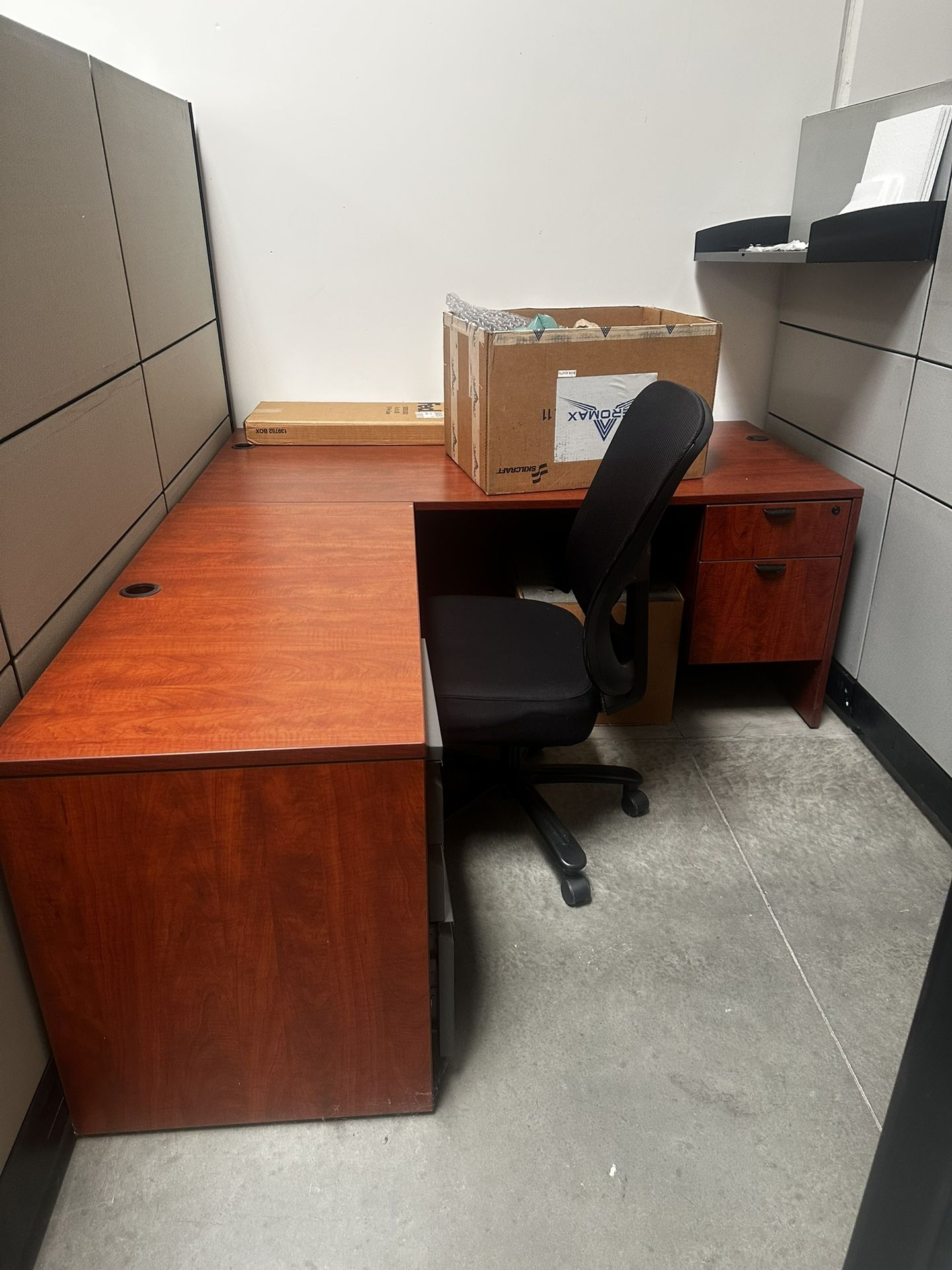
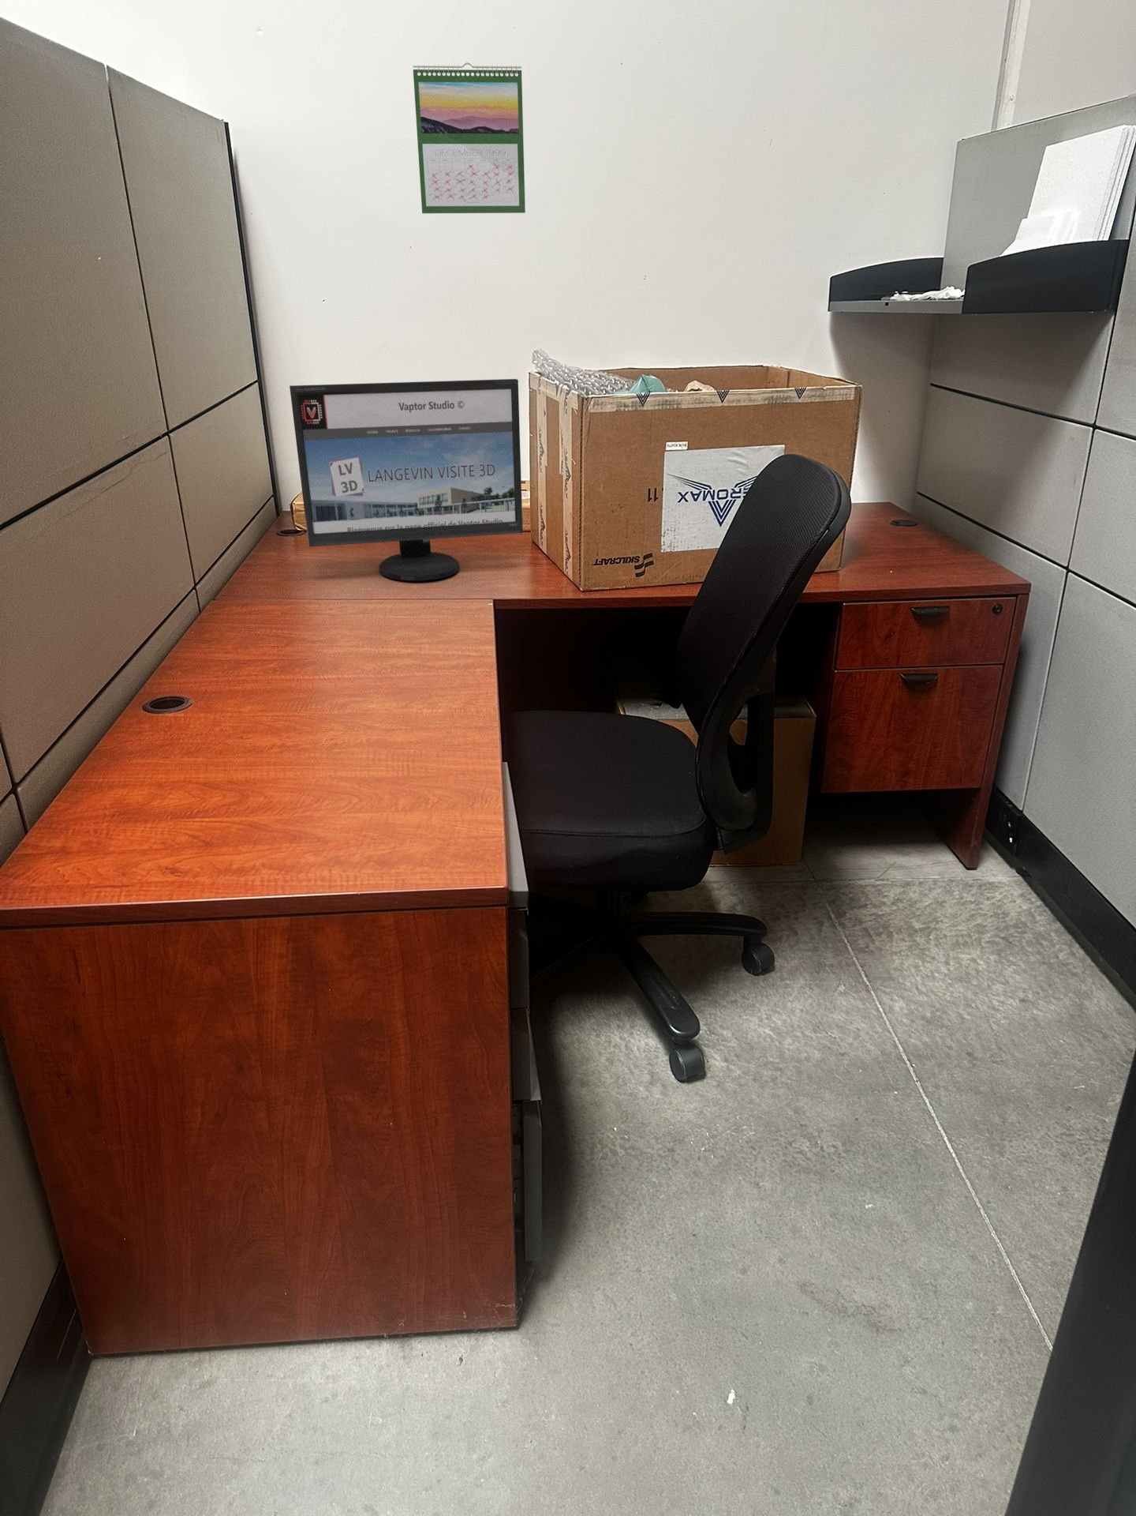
+ computer monitor (410, 479)
+ calendar (470, 140)
